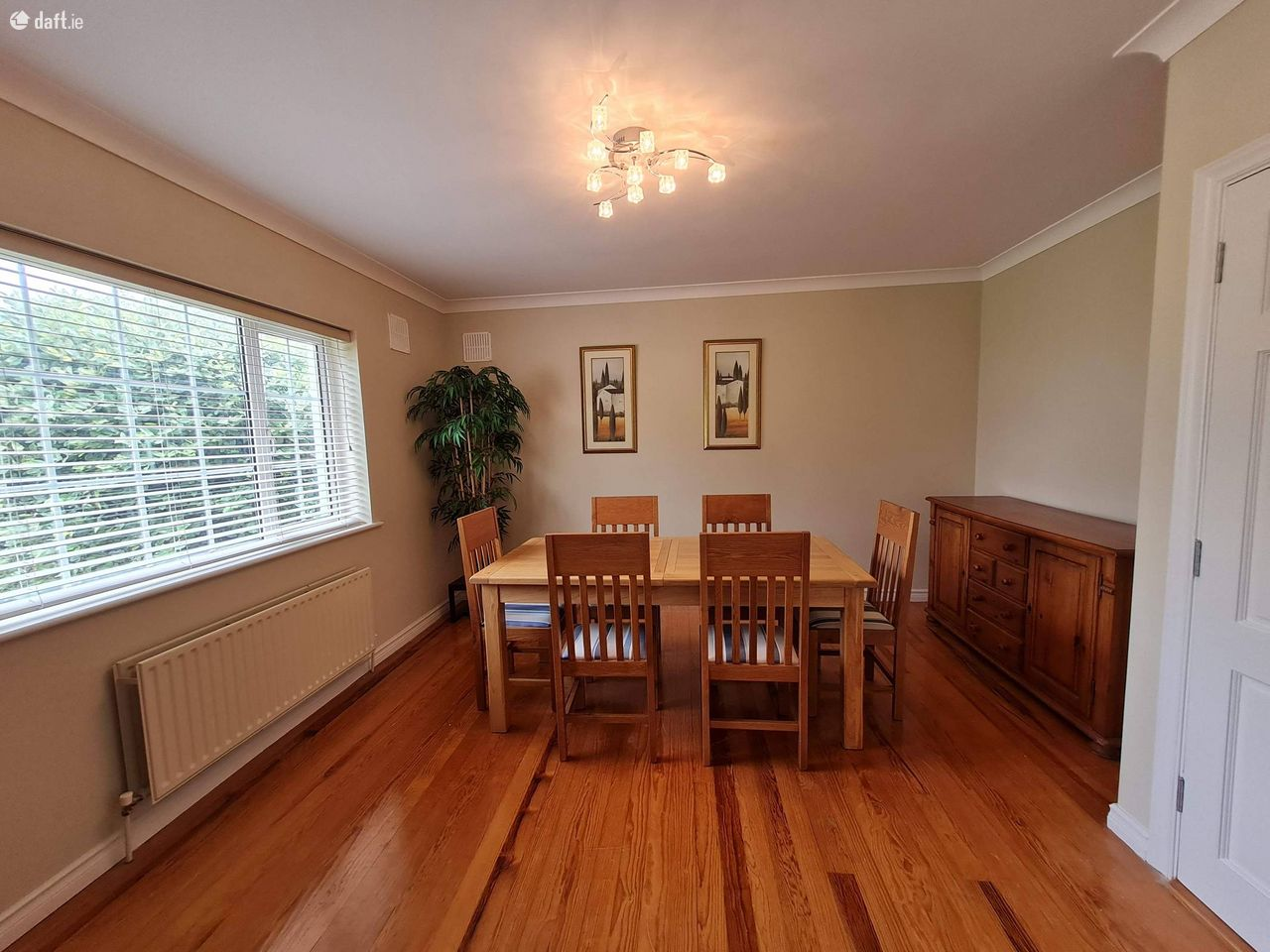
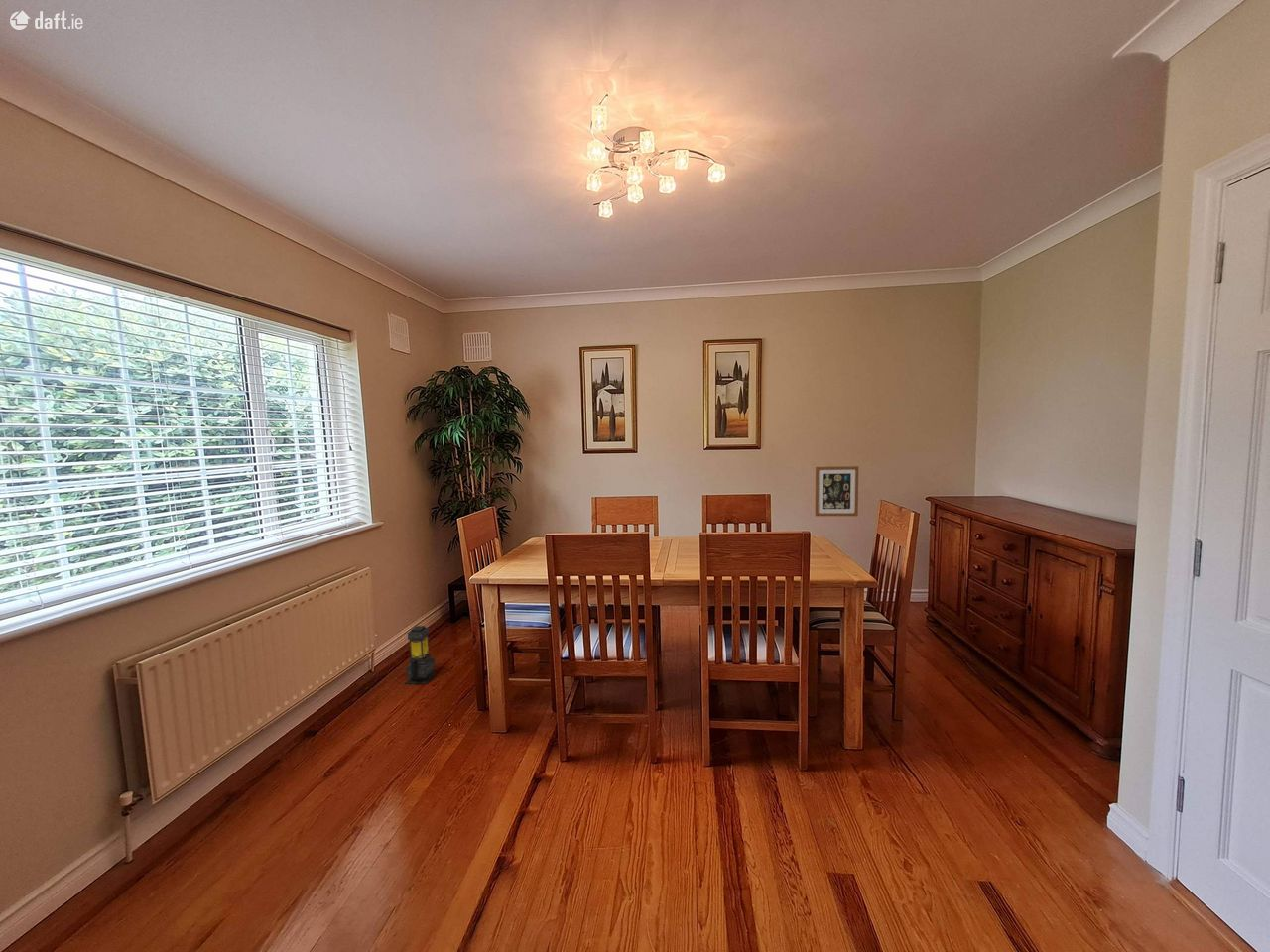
+ lantern (418, 654)
+ wall art (836, 491)
